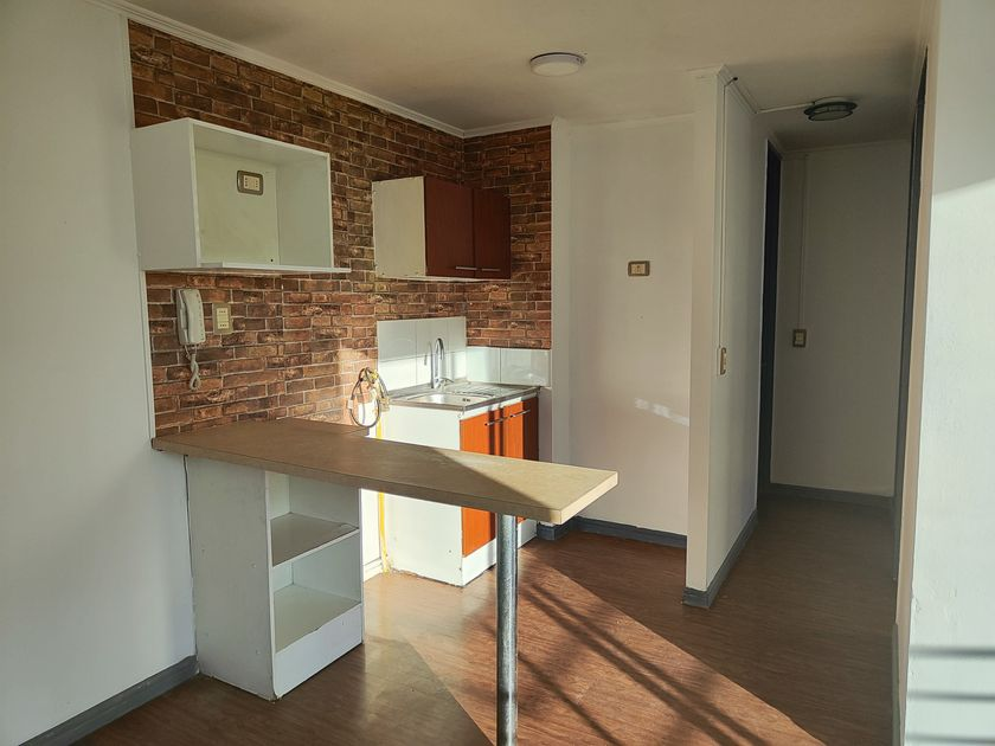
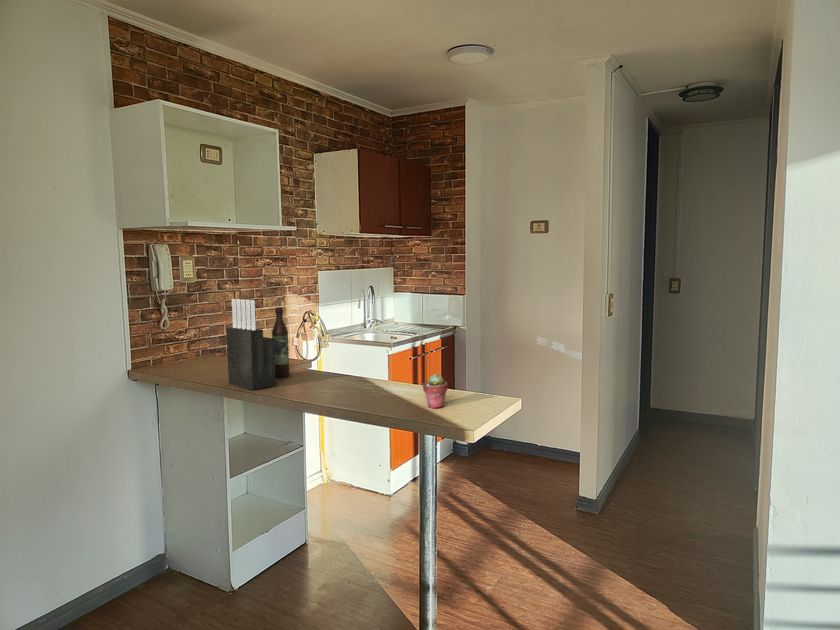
+ potted succulent (435, 390)
+ knife block (252, 342)
+ wine bottle (280, 342)
